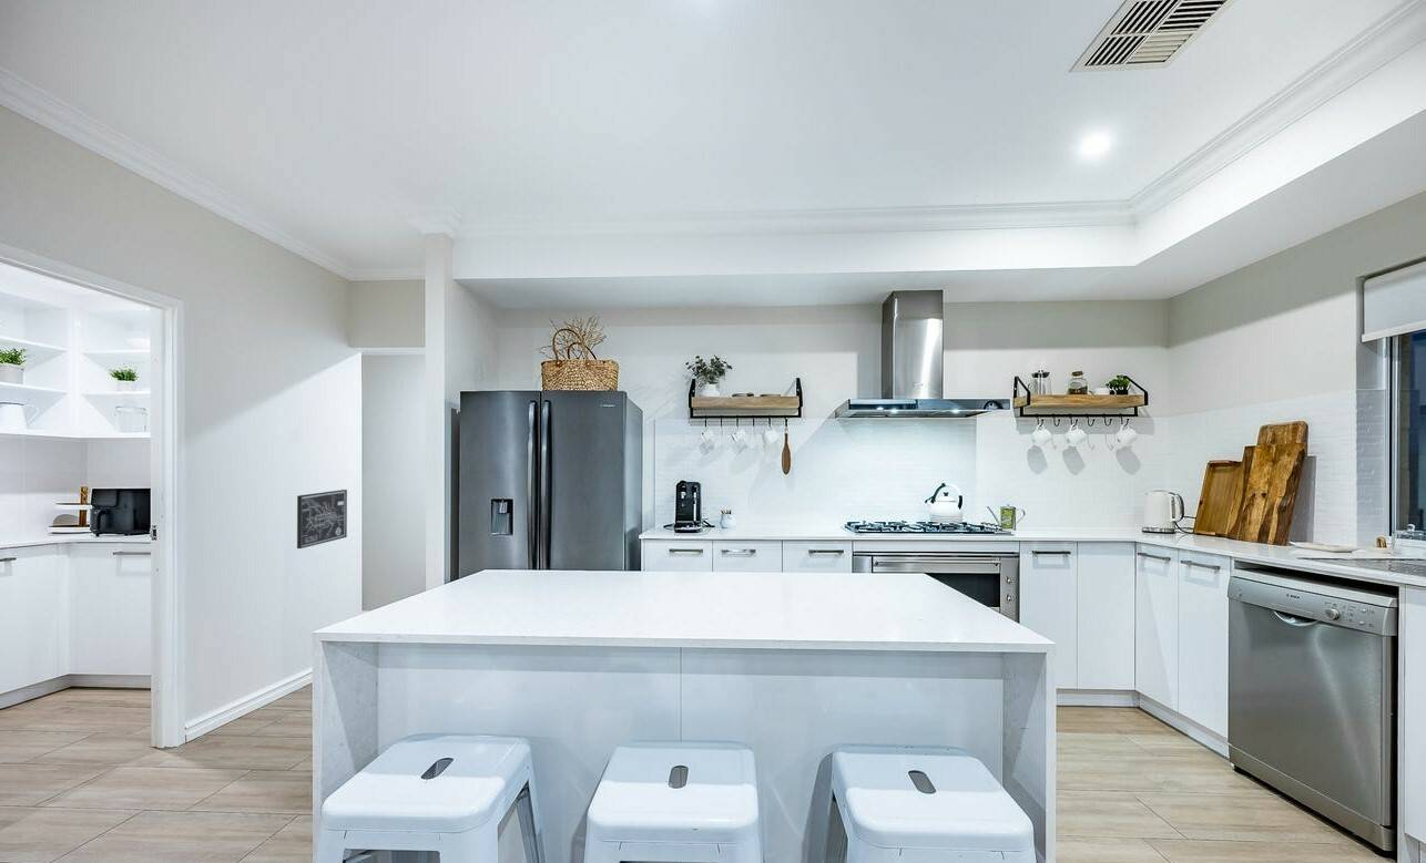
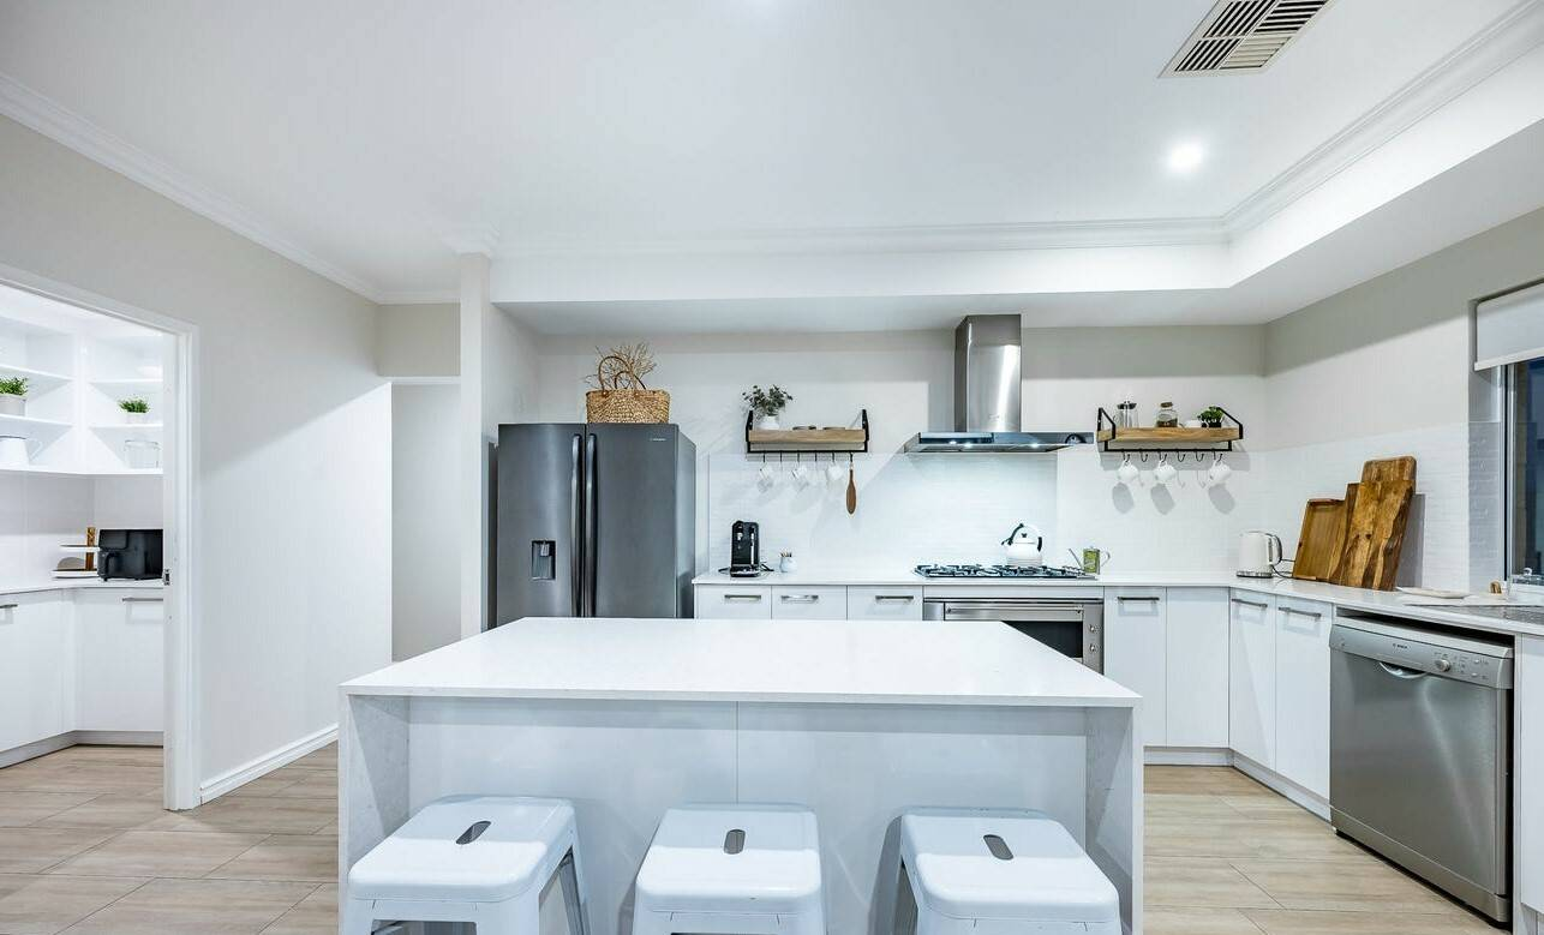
- wall art (323, 517)
